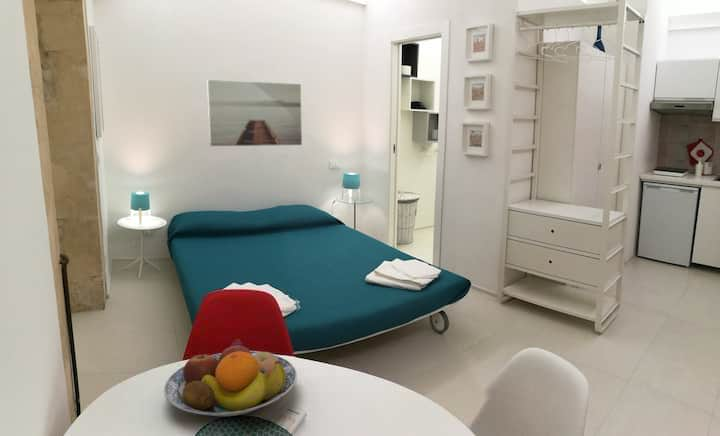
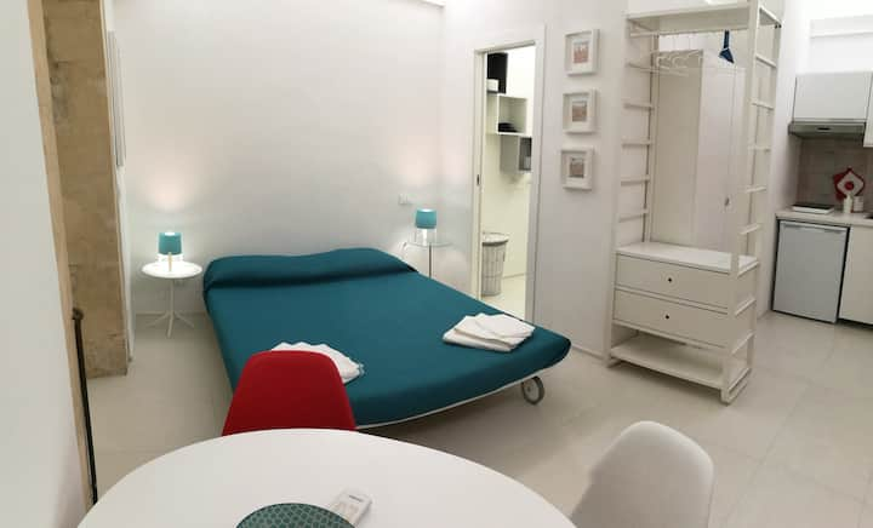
- fruit bowl (232, 373)
- wall art (256, 114)
